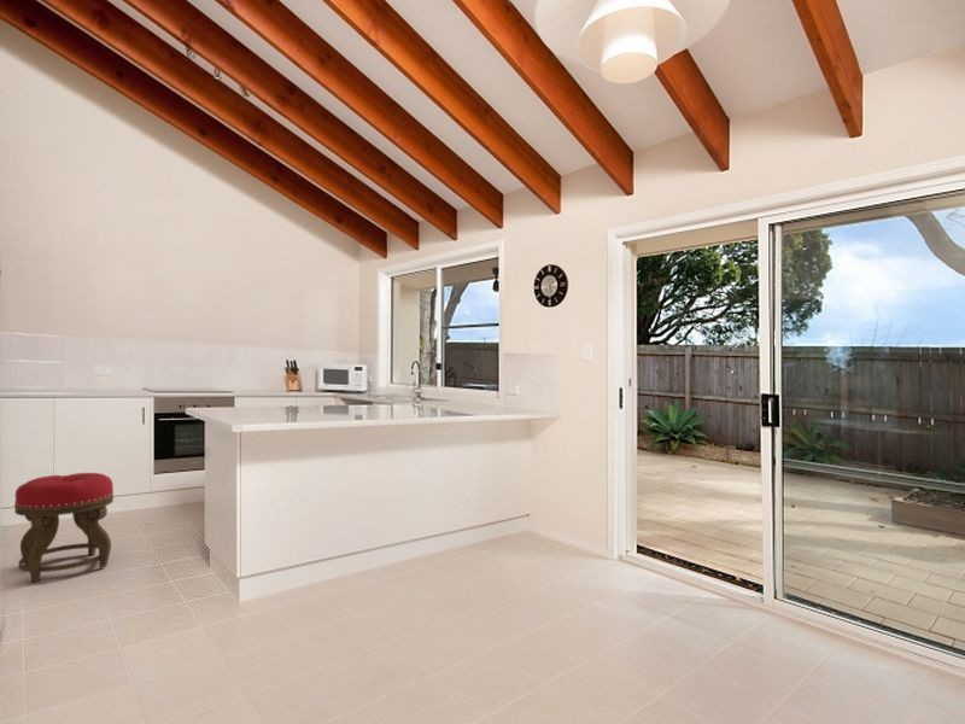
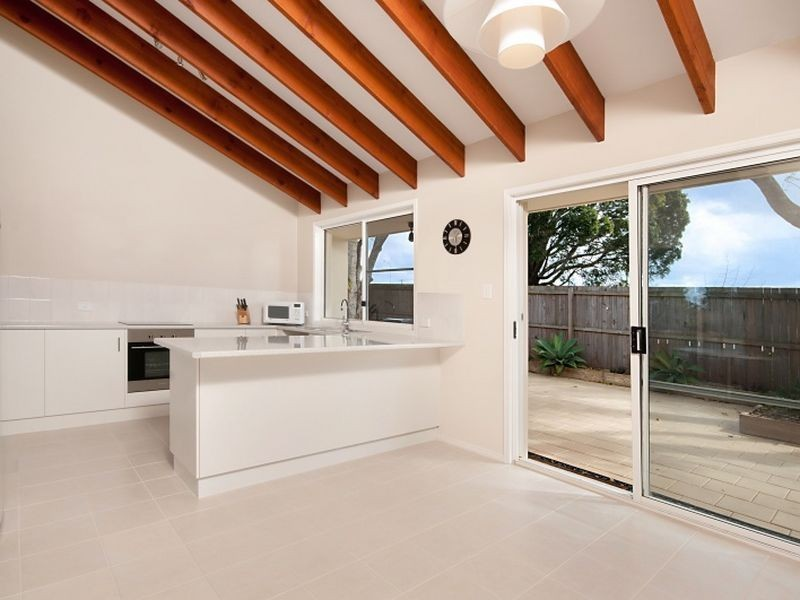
- stool (58, 521)
